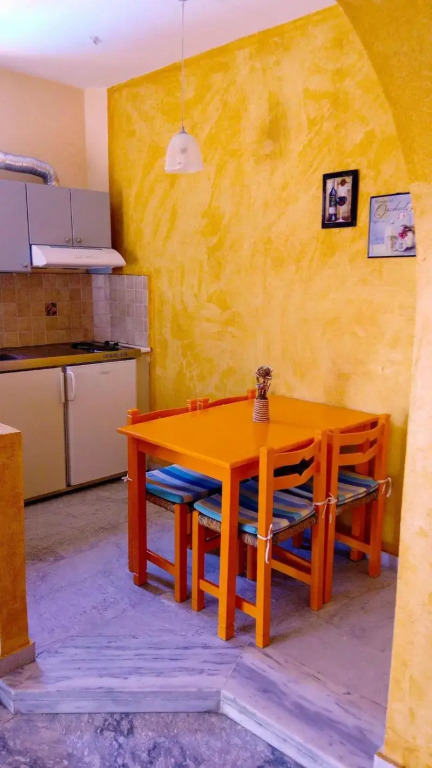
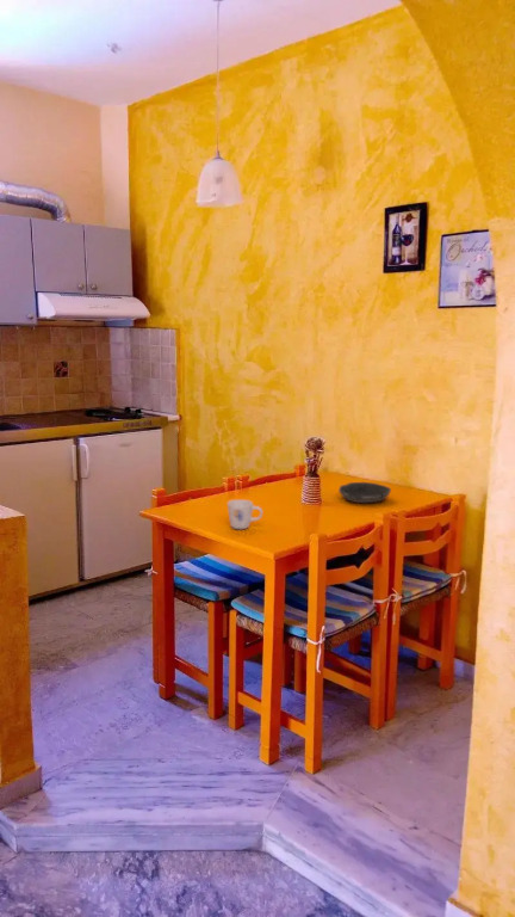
+ mug (244, 515)
+ bowl (364, 493)
